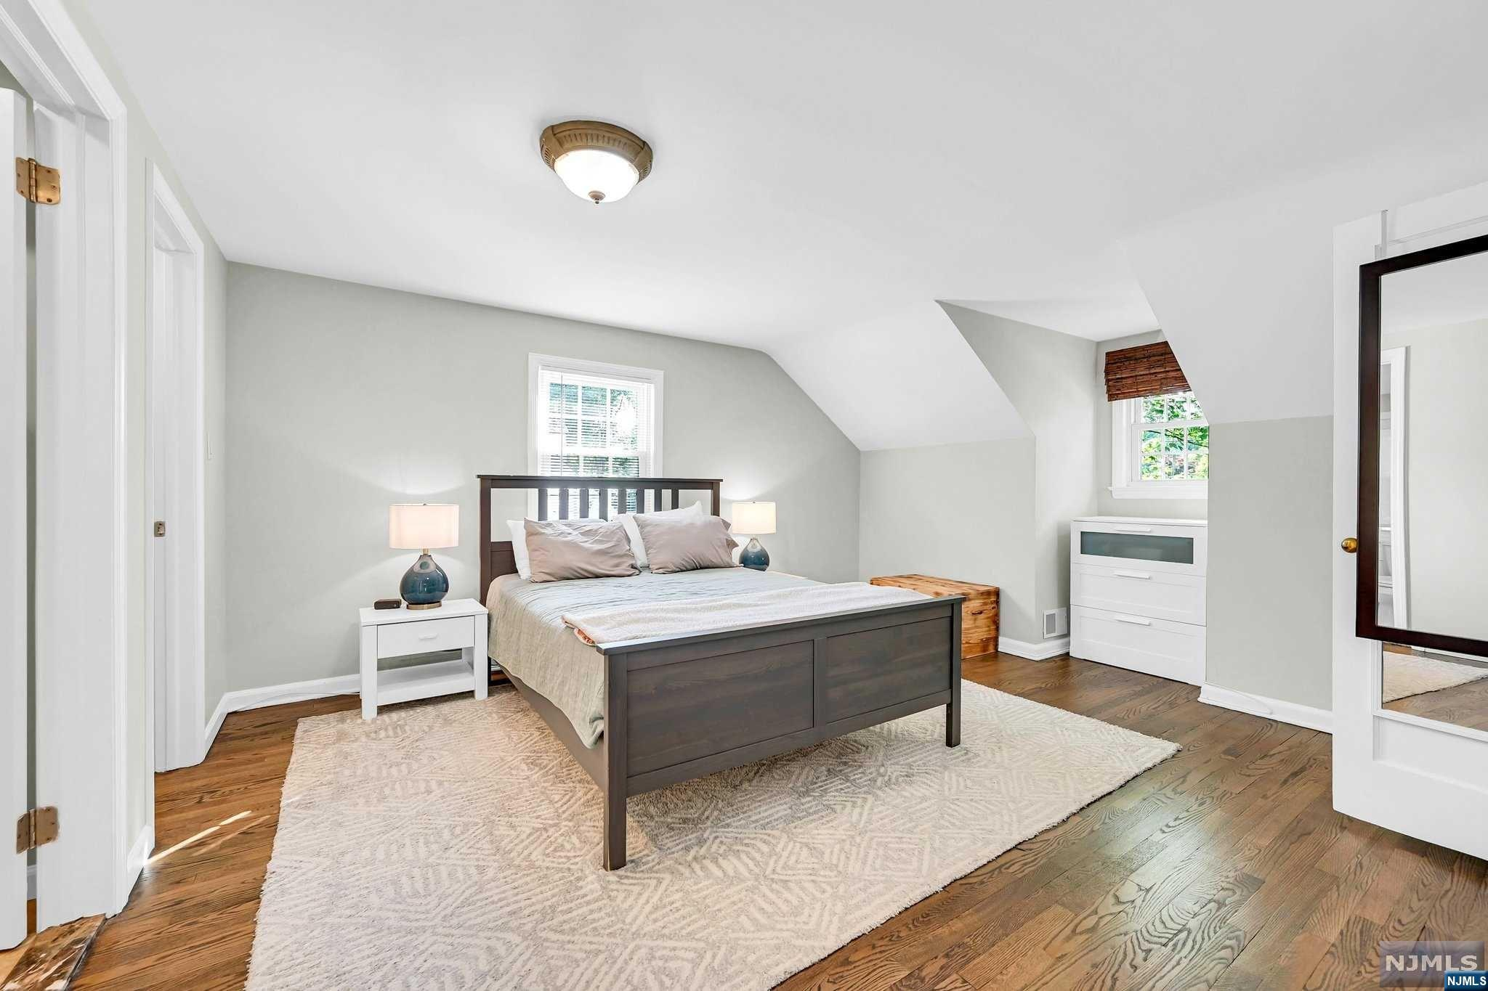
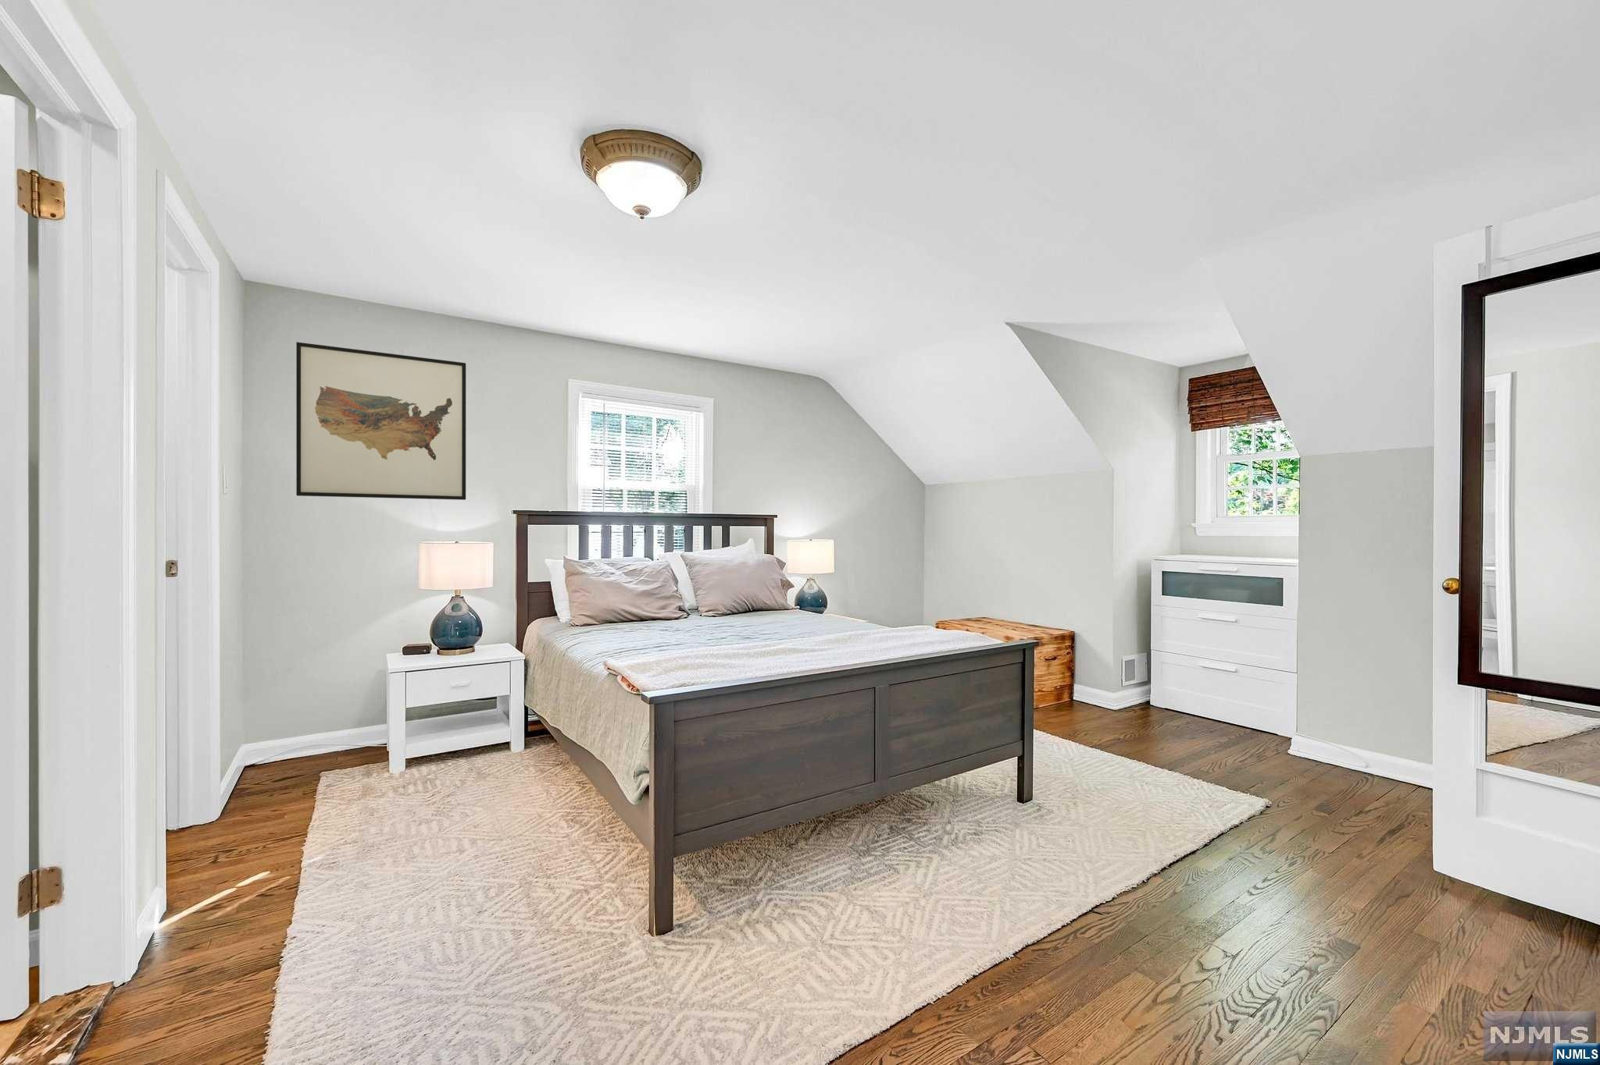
+ wall art (385, 426)
